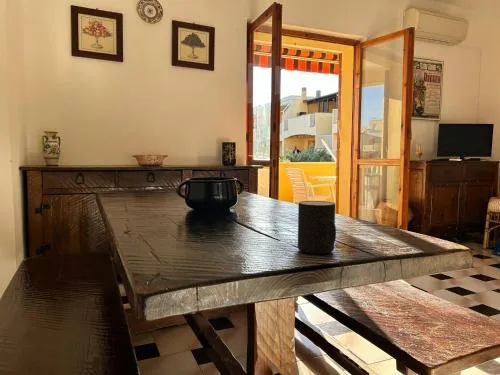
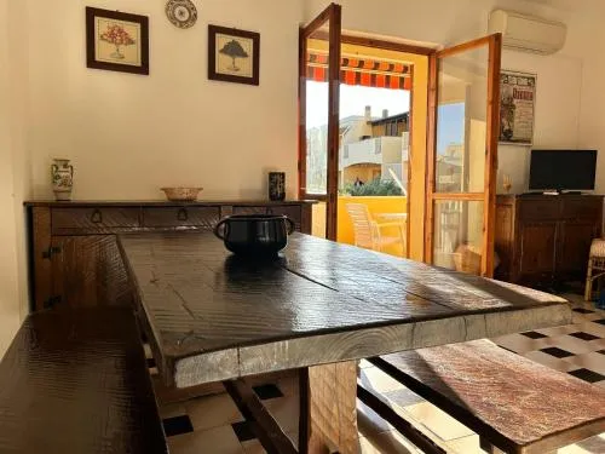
- mug (320, 228)
